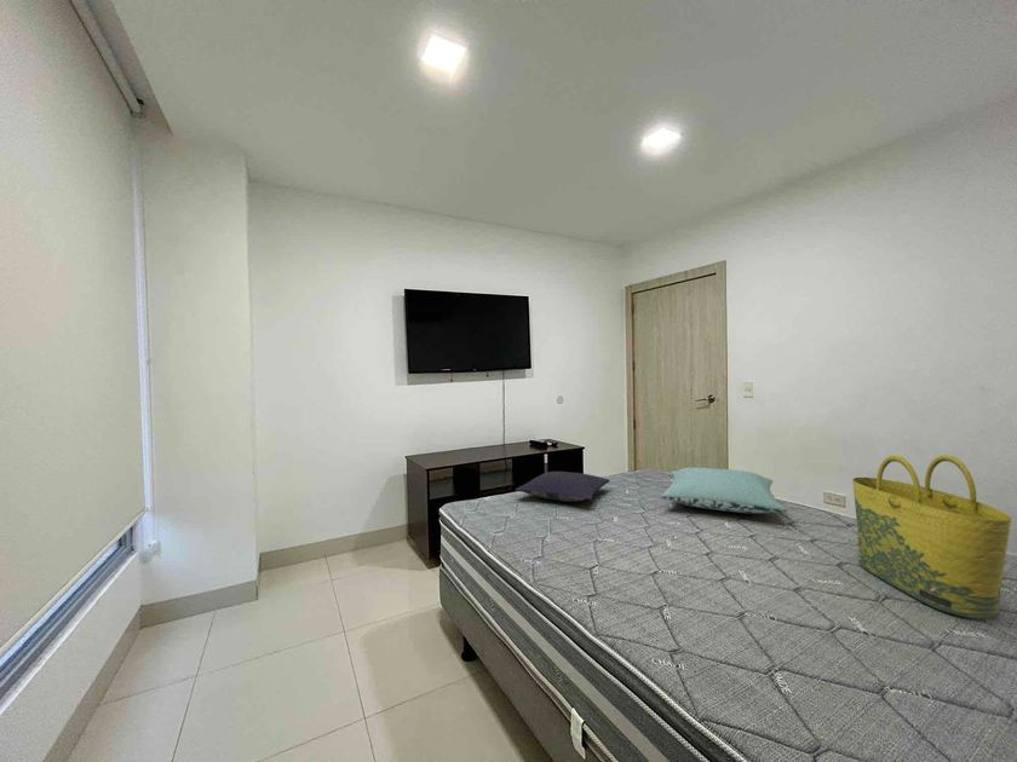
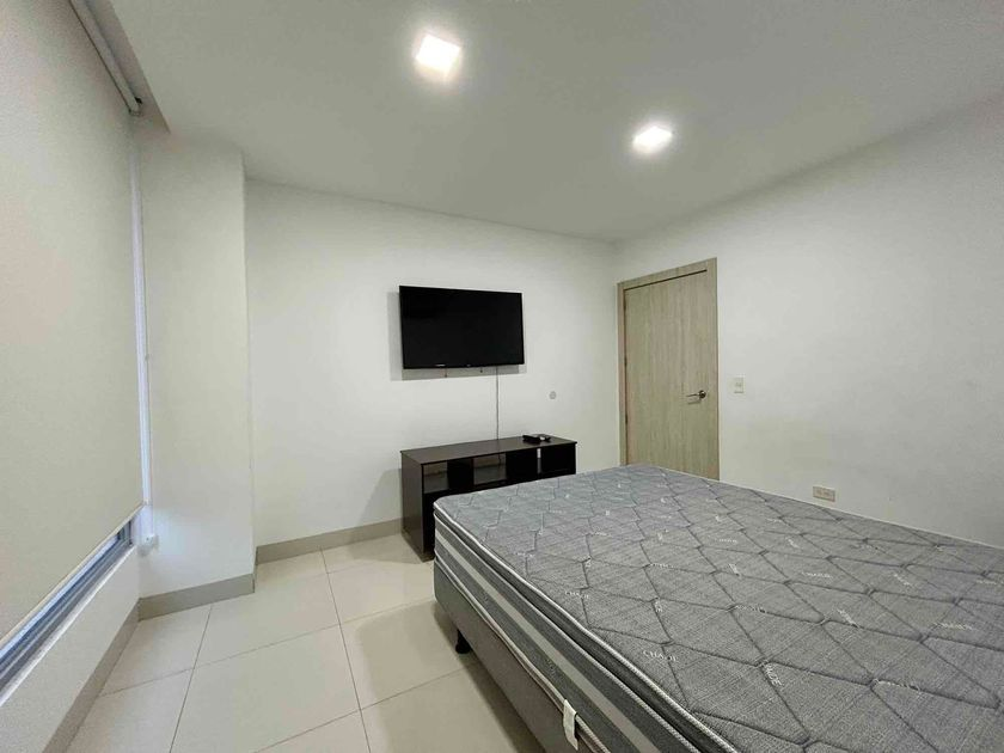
- pillow (564, 485)
- pillow (719, 487)
- tote bag (921, 520)
